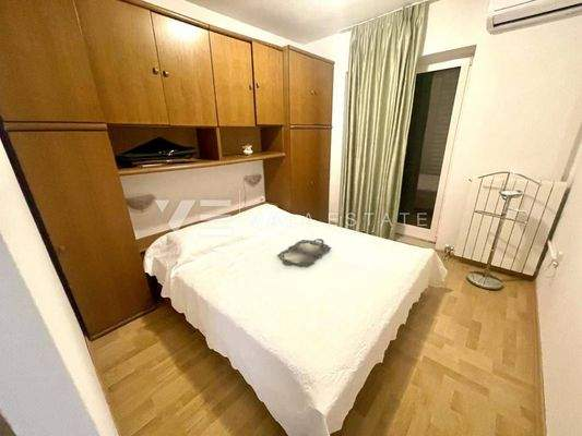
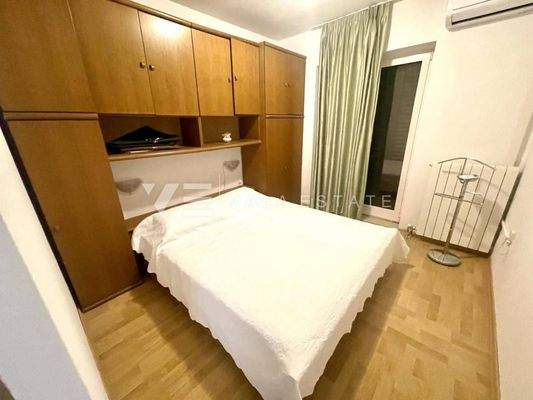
- serving tray (305, 251)
